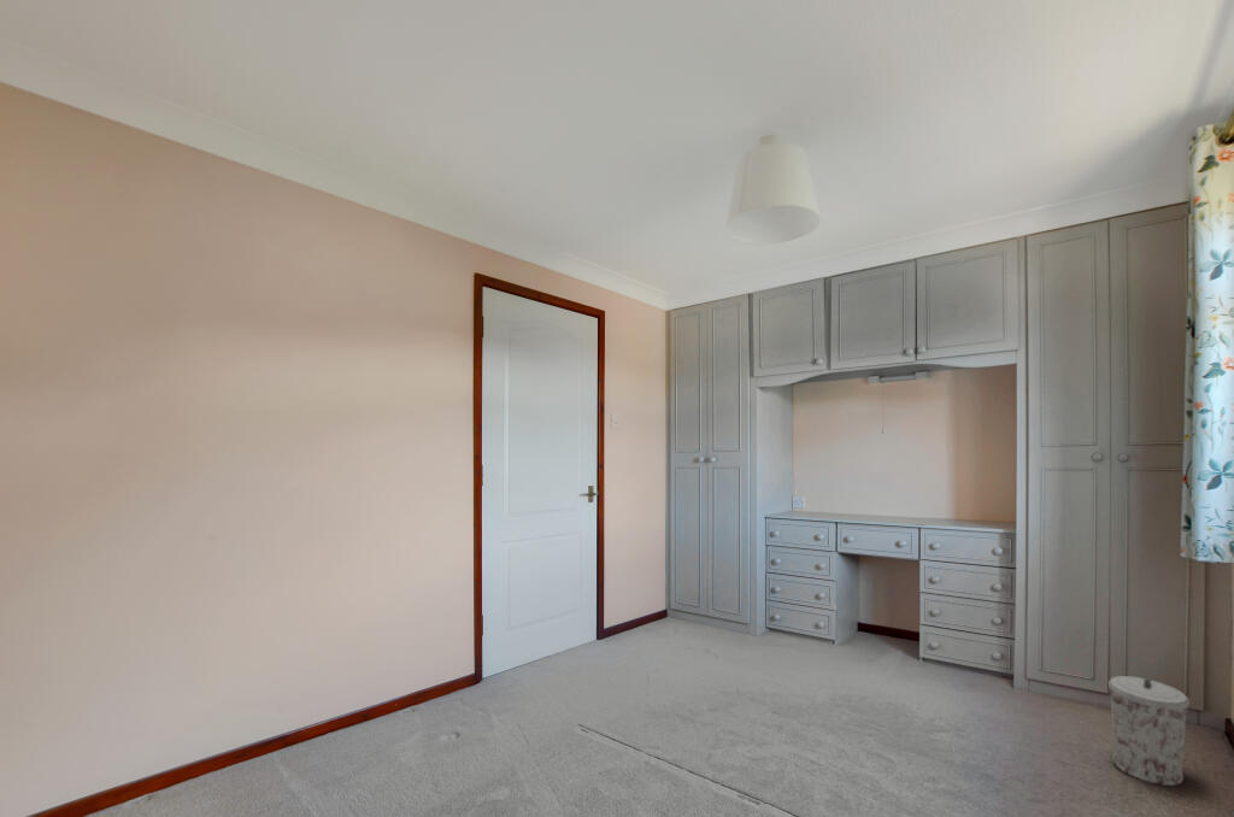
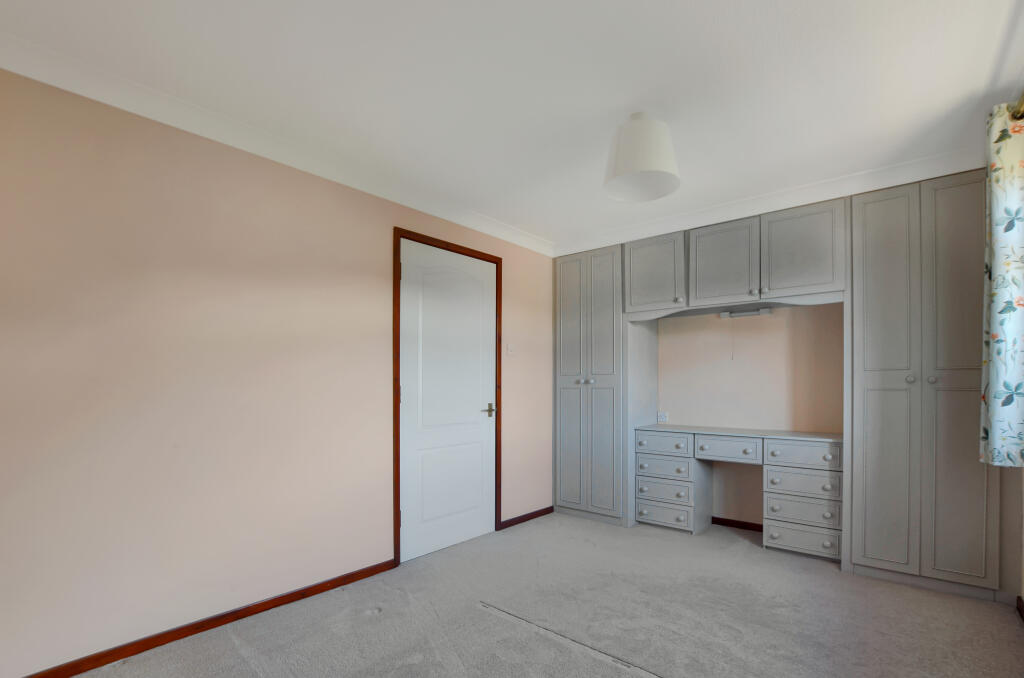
- trash can (1146, 725)
